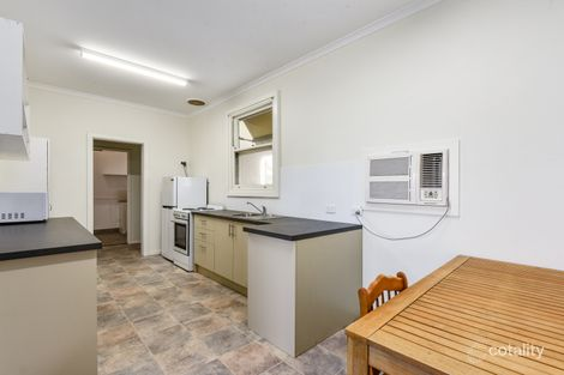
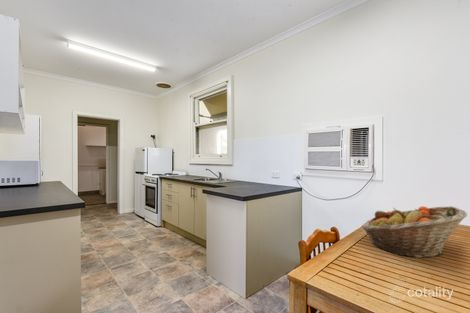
+ fruit basket (409, 225)
